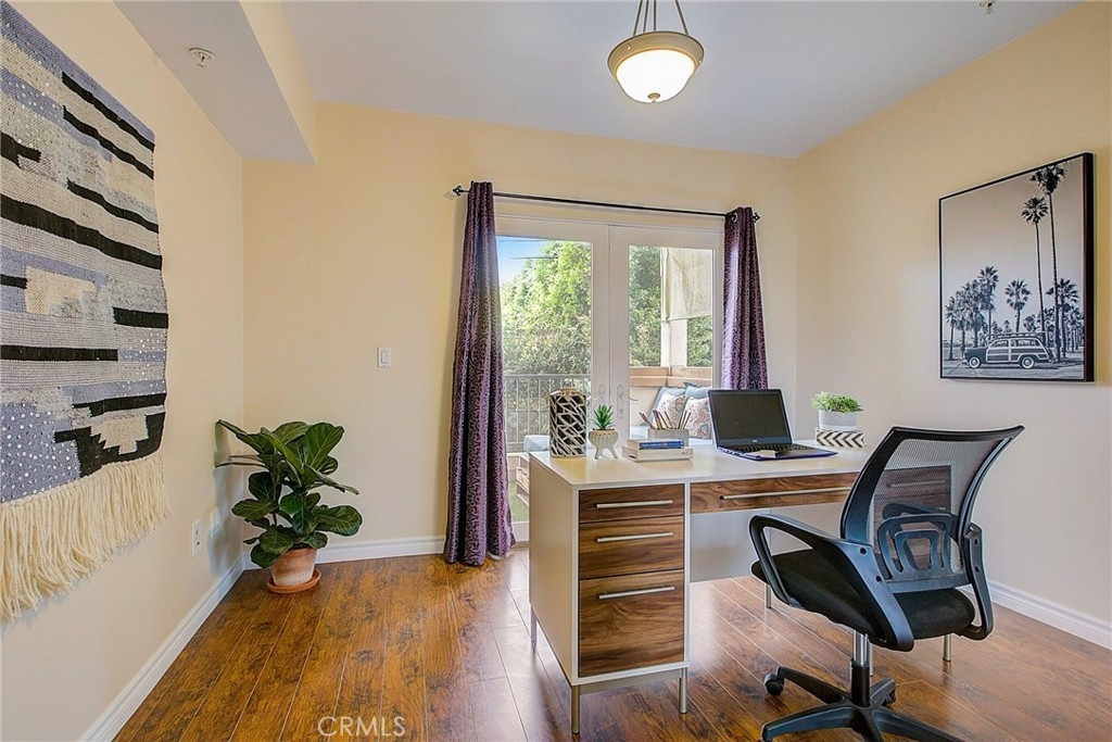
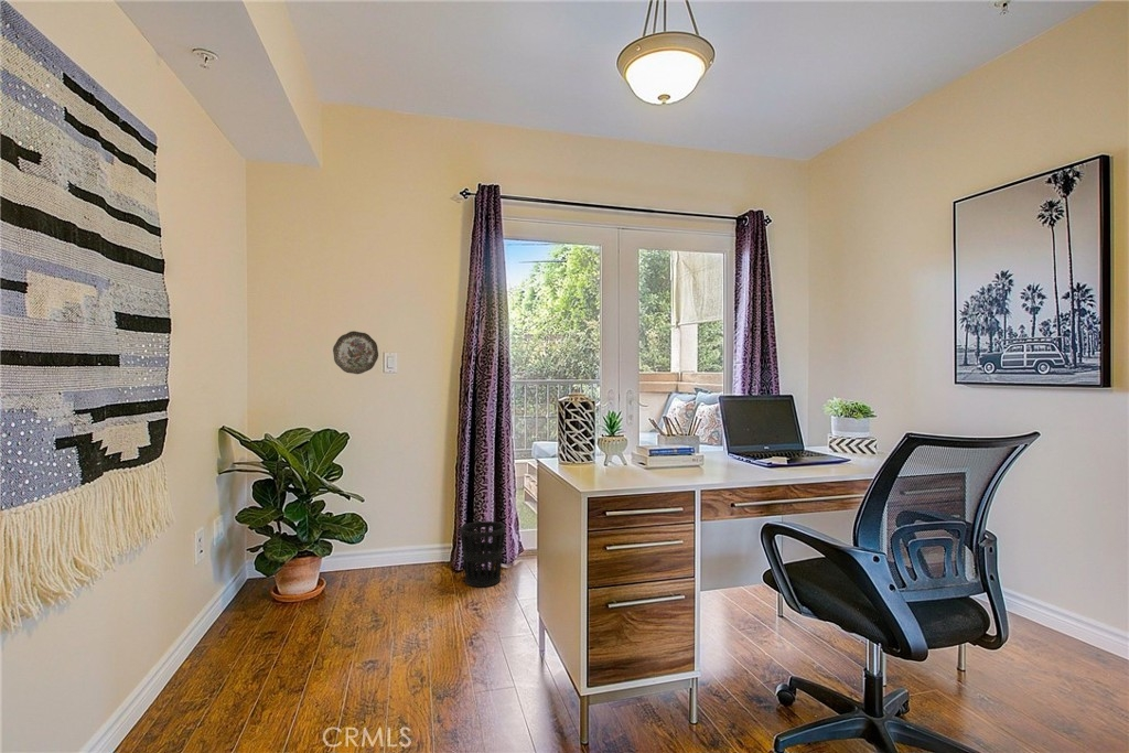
+ wastebasket (483, 553)
+ decorative plate (356, 352)
